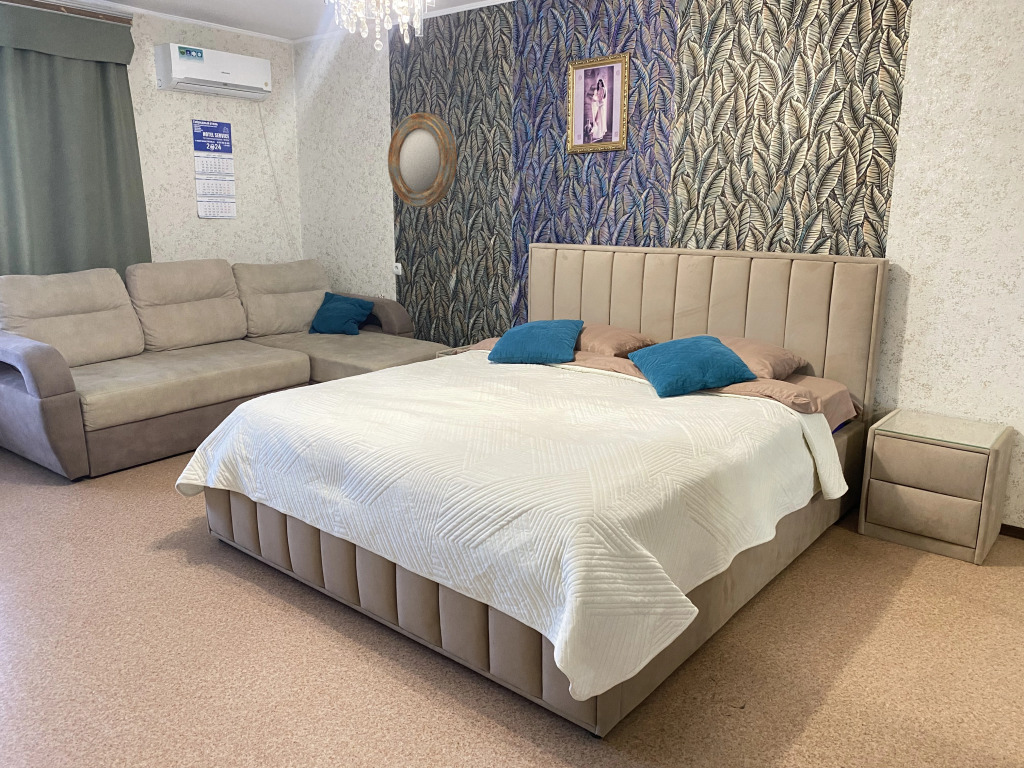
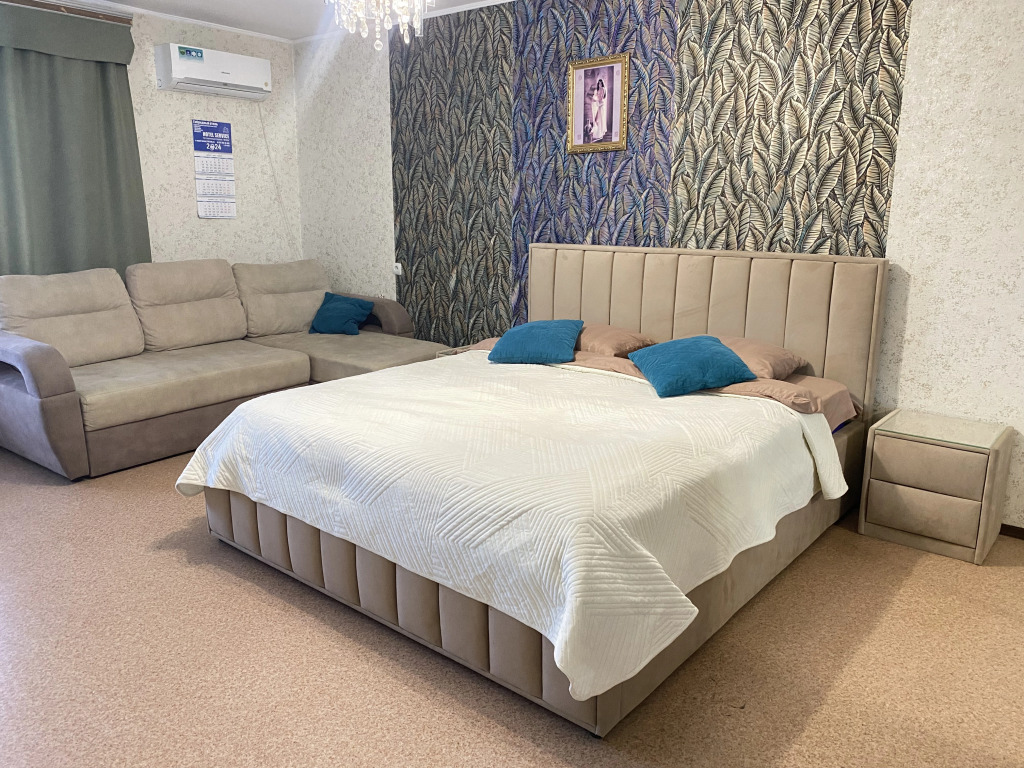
- home mirror (420, 160)
